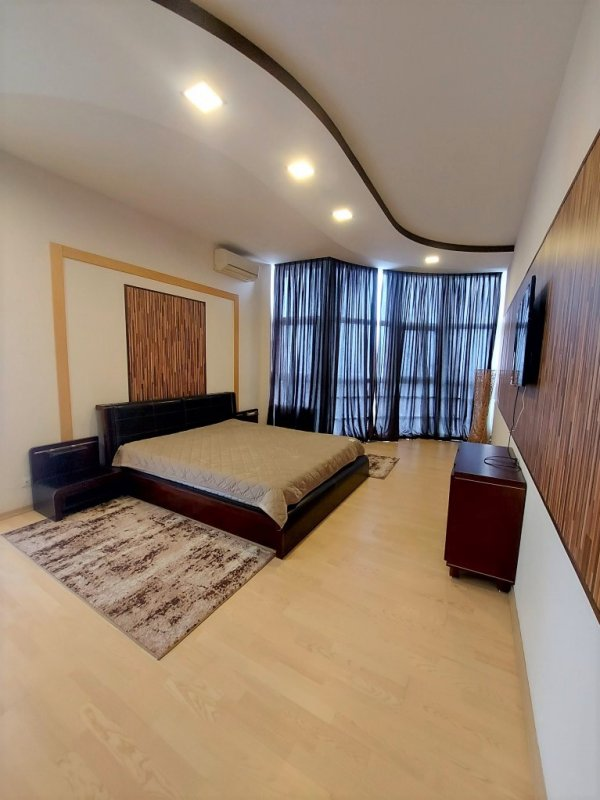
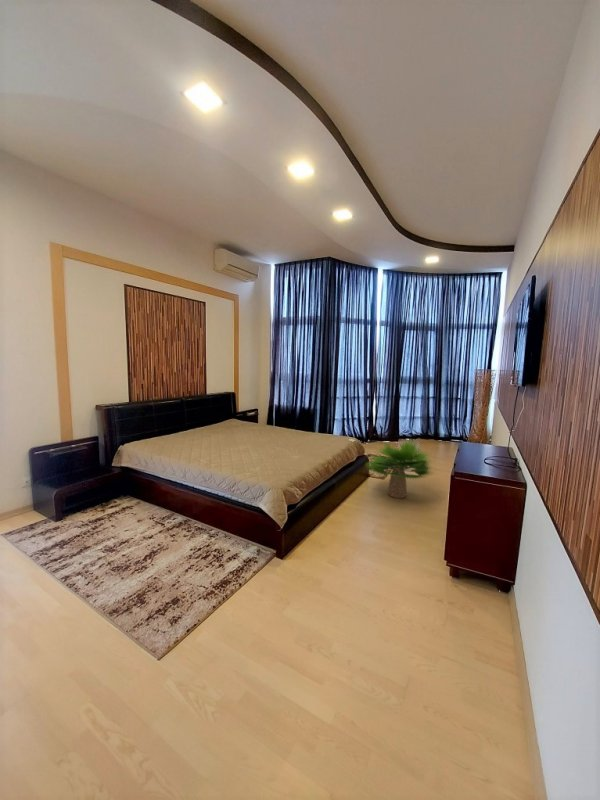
+ potted plant (398, 467)
